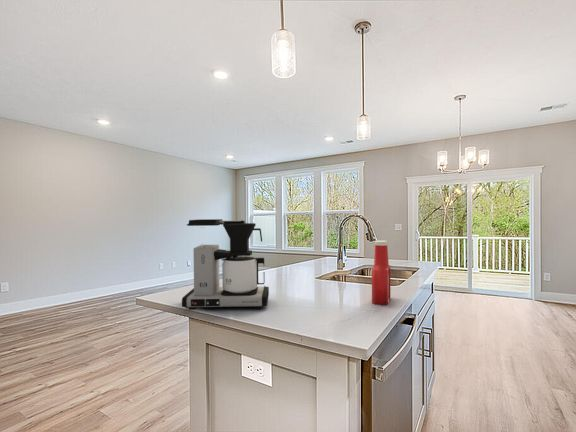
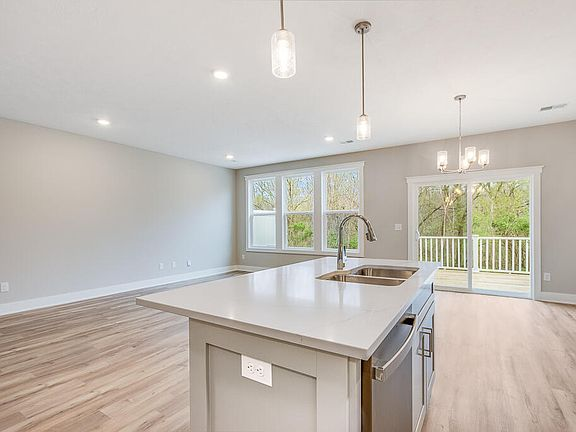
- coffee maker (228, 261)
- soap bottle (381, 270)
